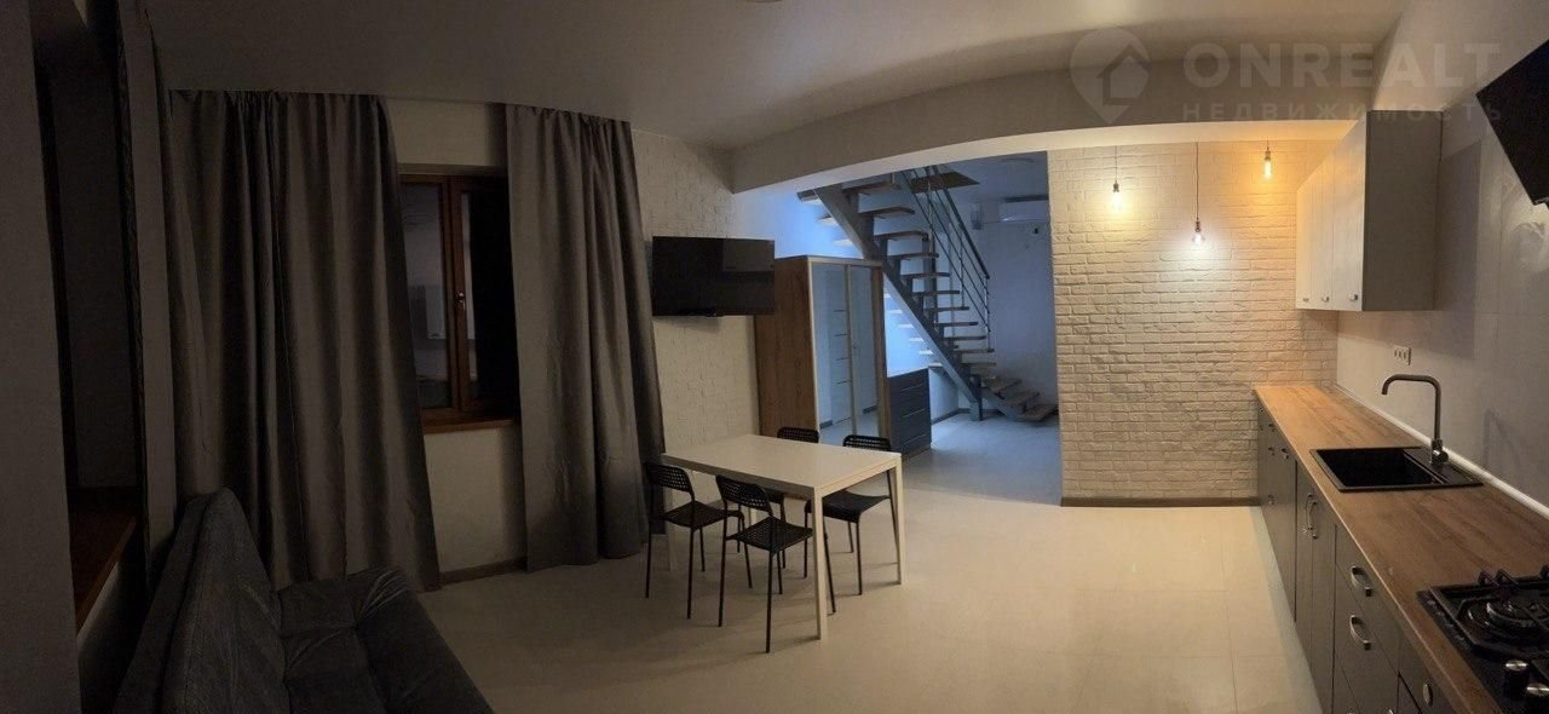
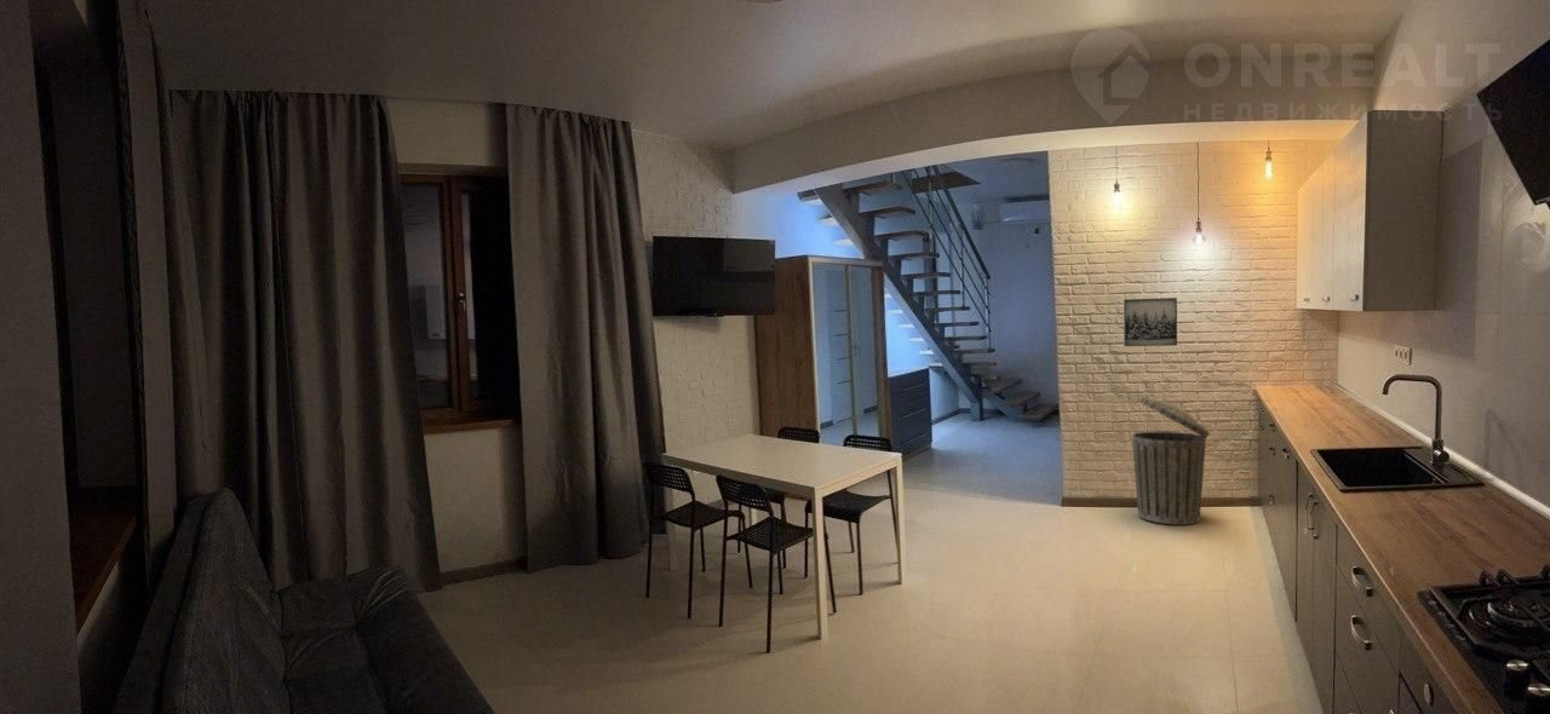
+ wall art (1149, 322)
+ trash can (1170, 457)
